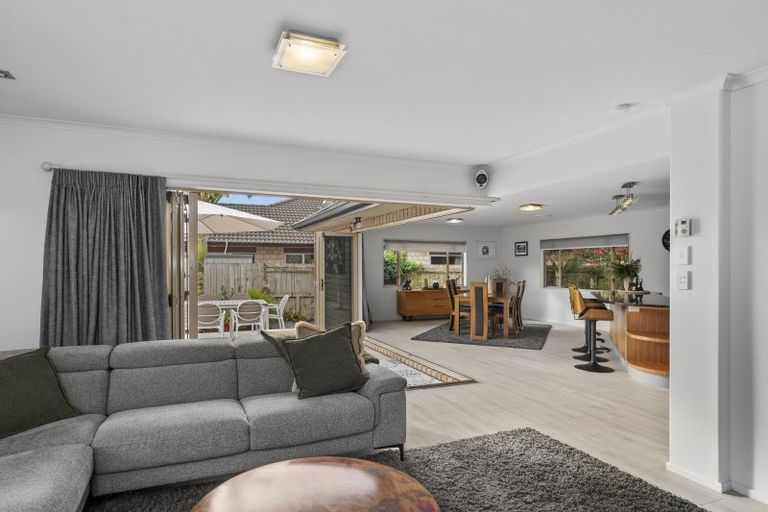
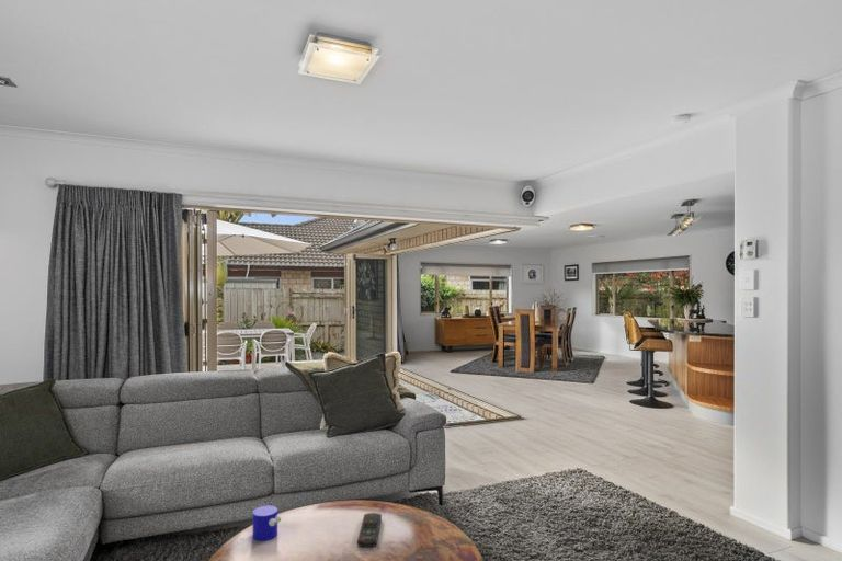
+ cup (266, 523)
+ remote control (369, 528)
